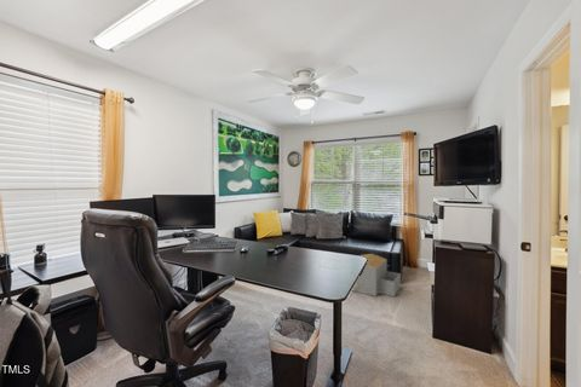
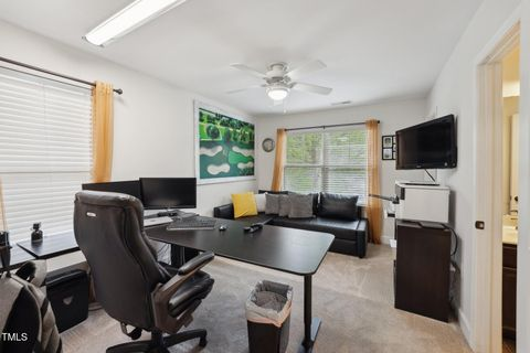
- architectural model (373, 272)
